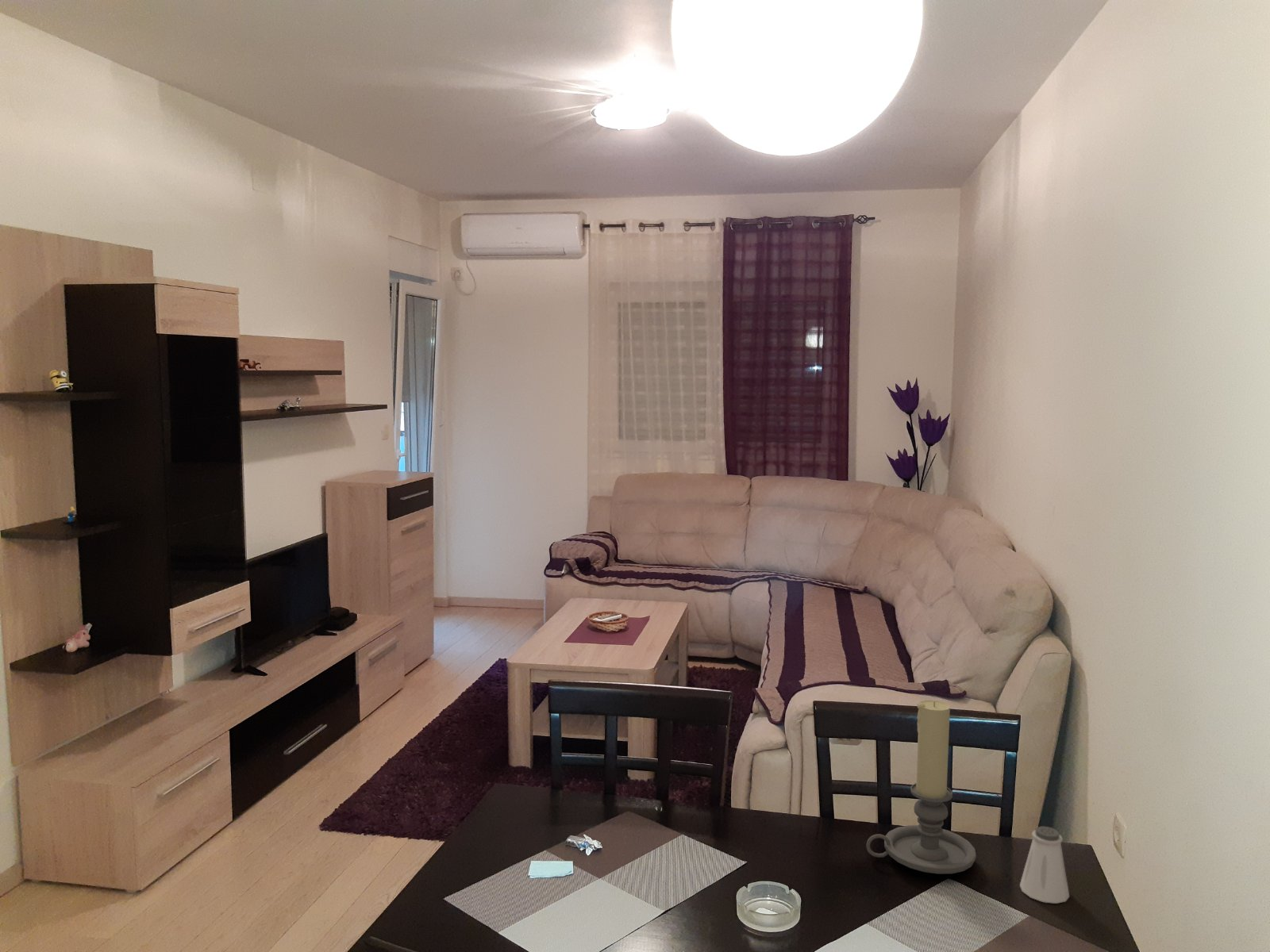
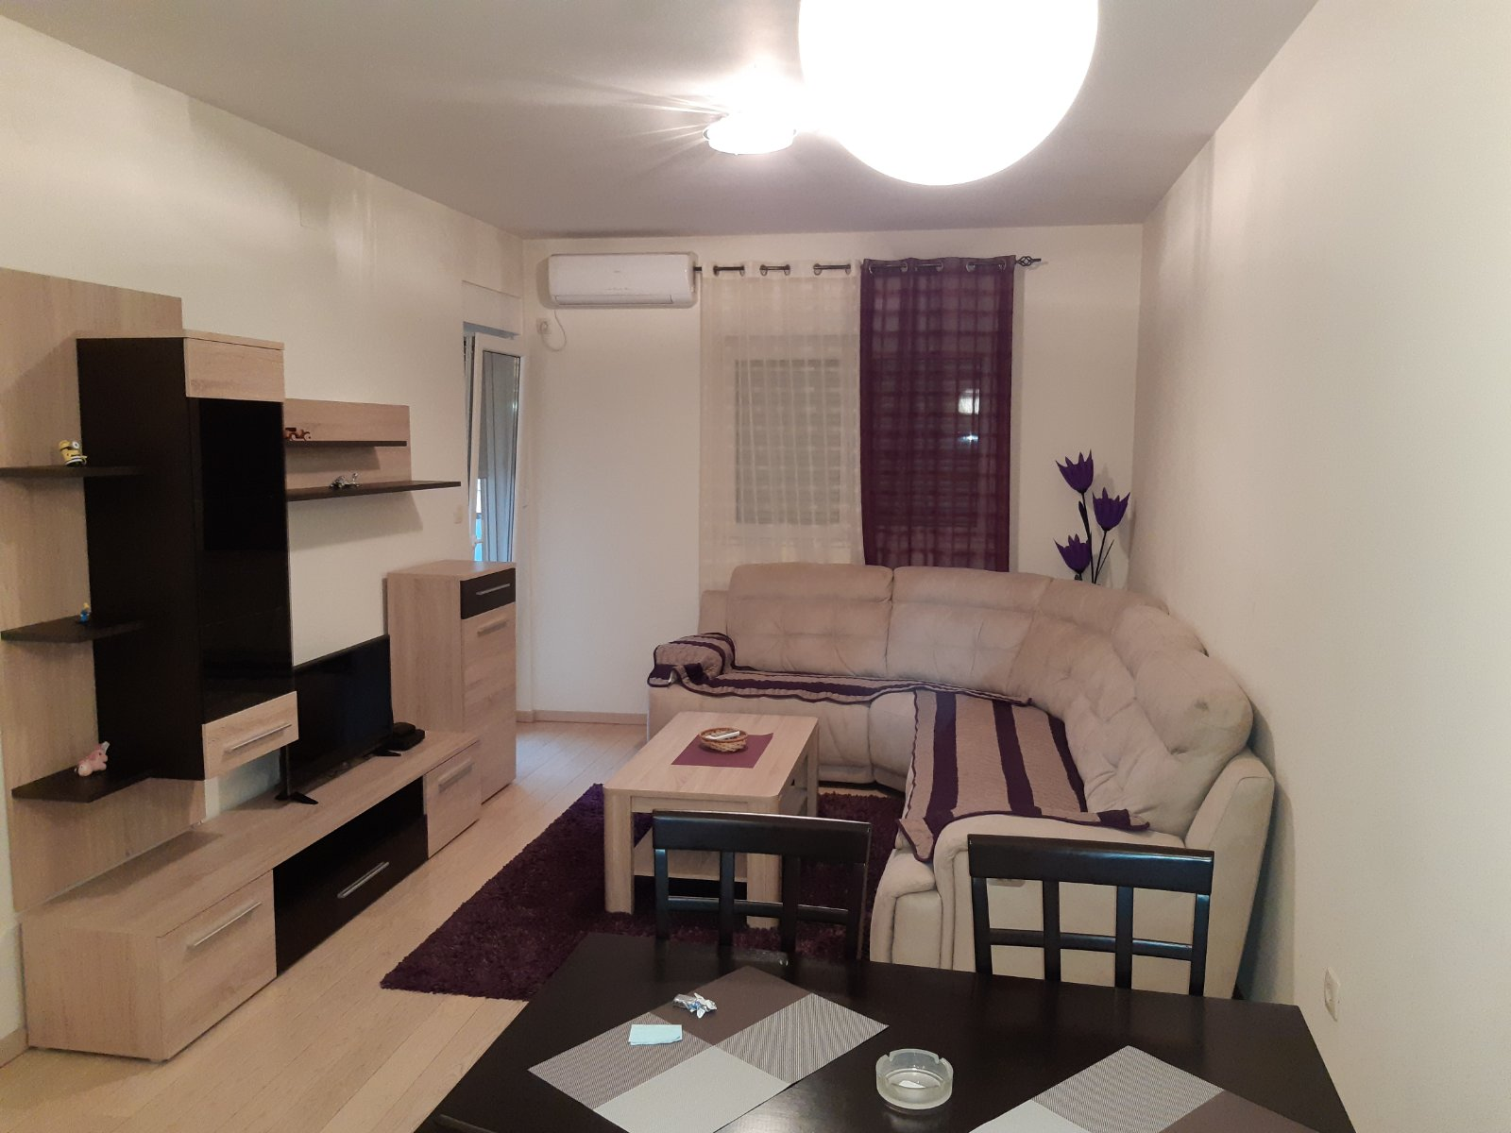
- saltshaker (1045, 861)
- candle holder (922, 781)
